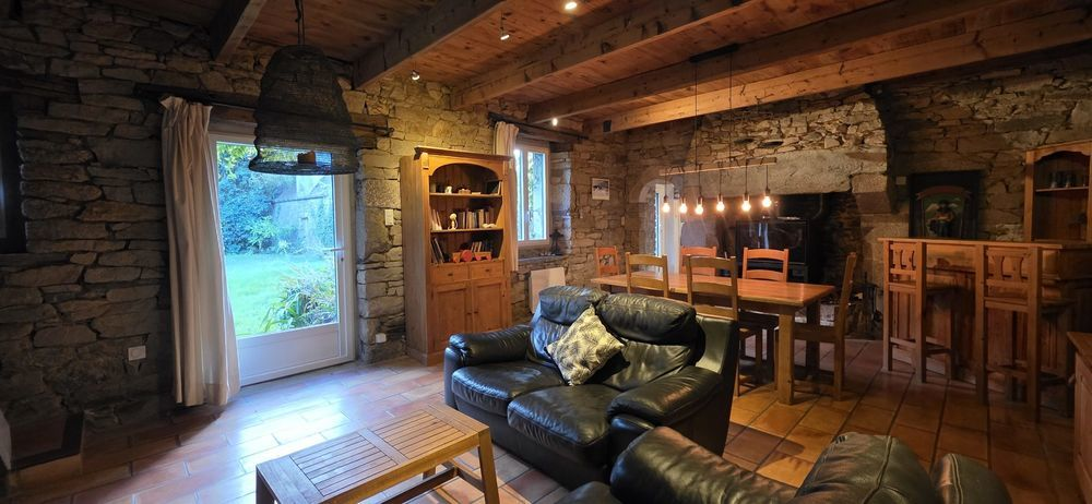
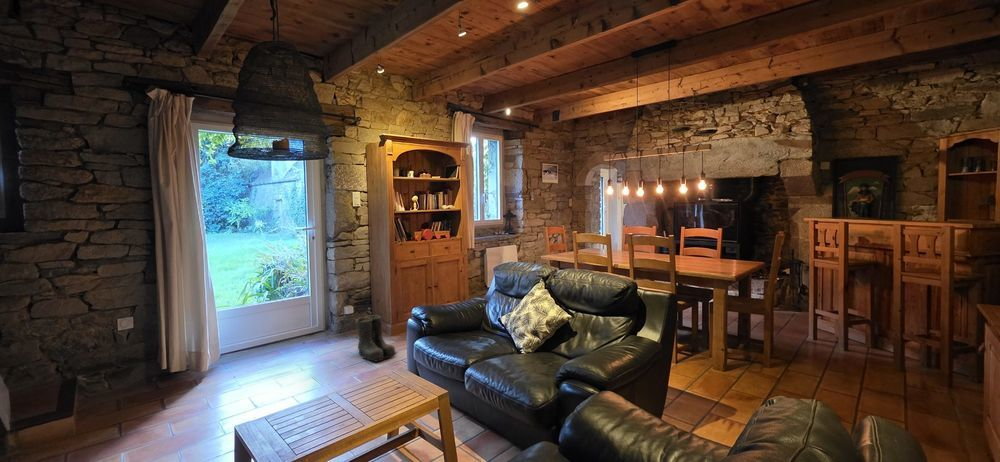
+ boots (374, 336)
